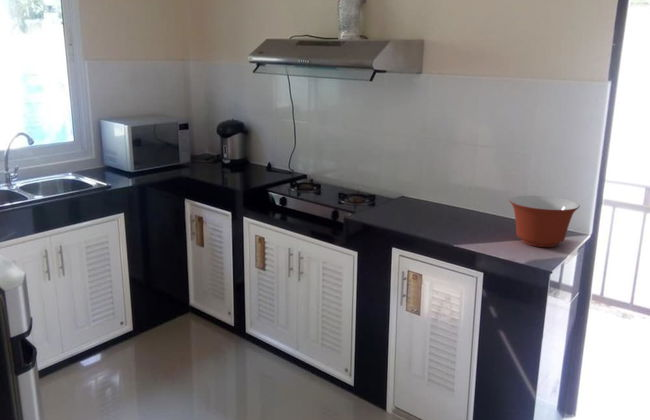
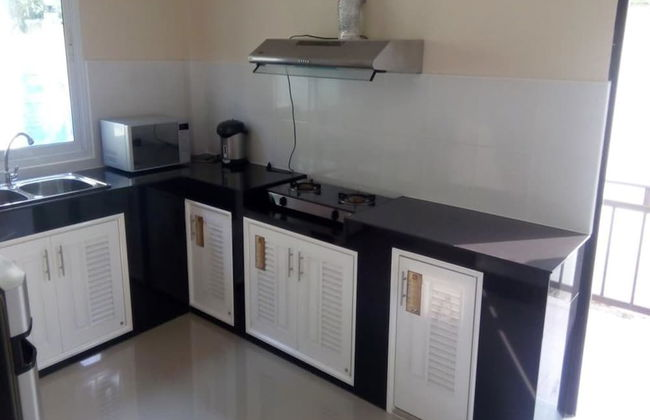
- mixing bowl (541, 222)
